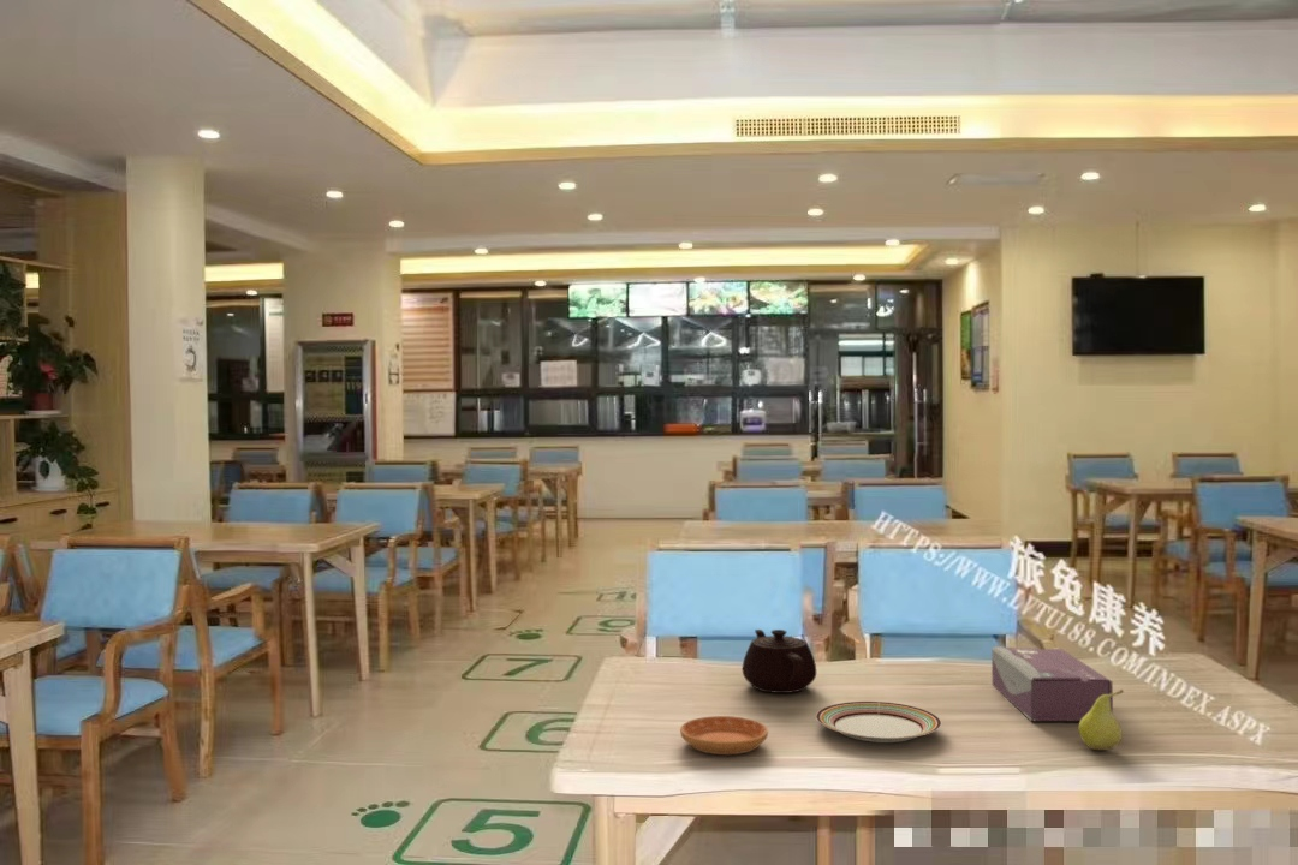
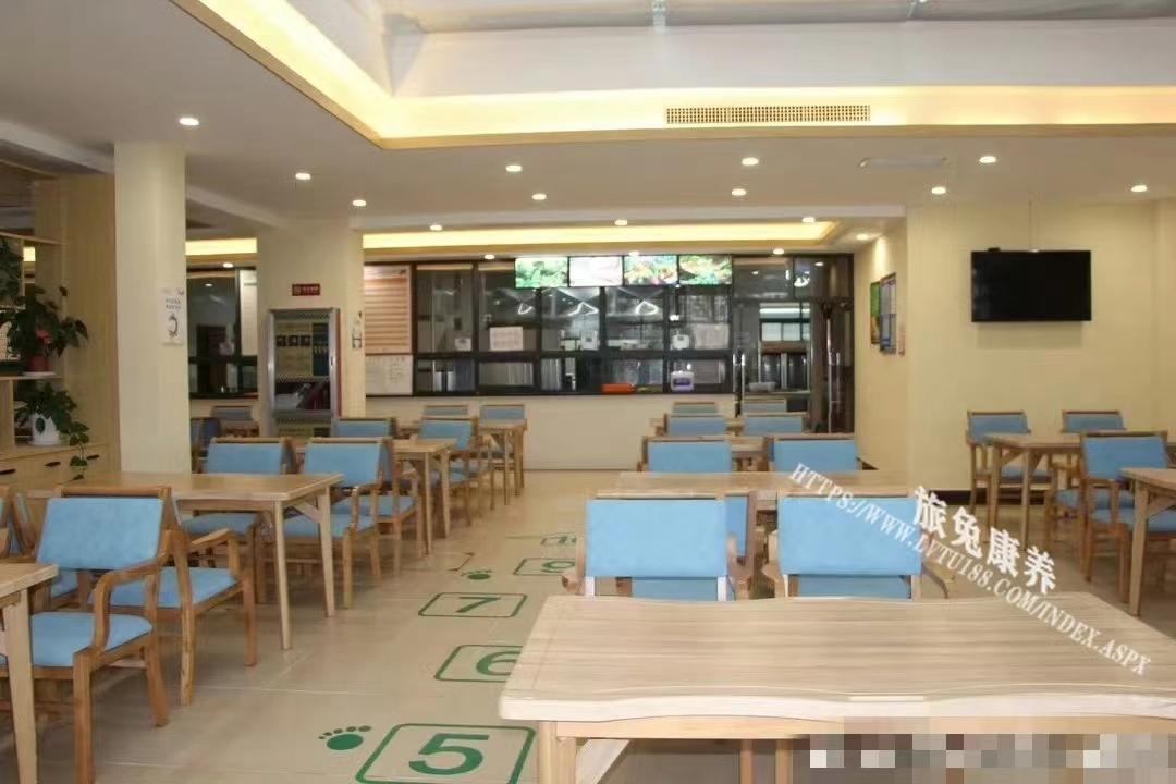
- tissue box (1048, 681)
- fruit (1102, 717)
- teapot (778, 657)
- saucer (724, 735)
- plate (877, 723)
